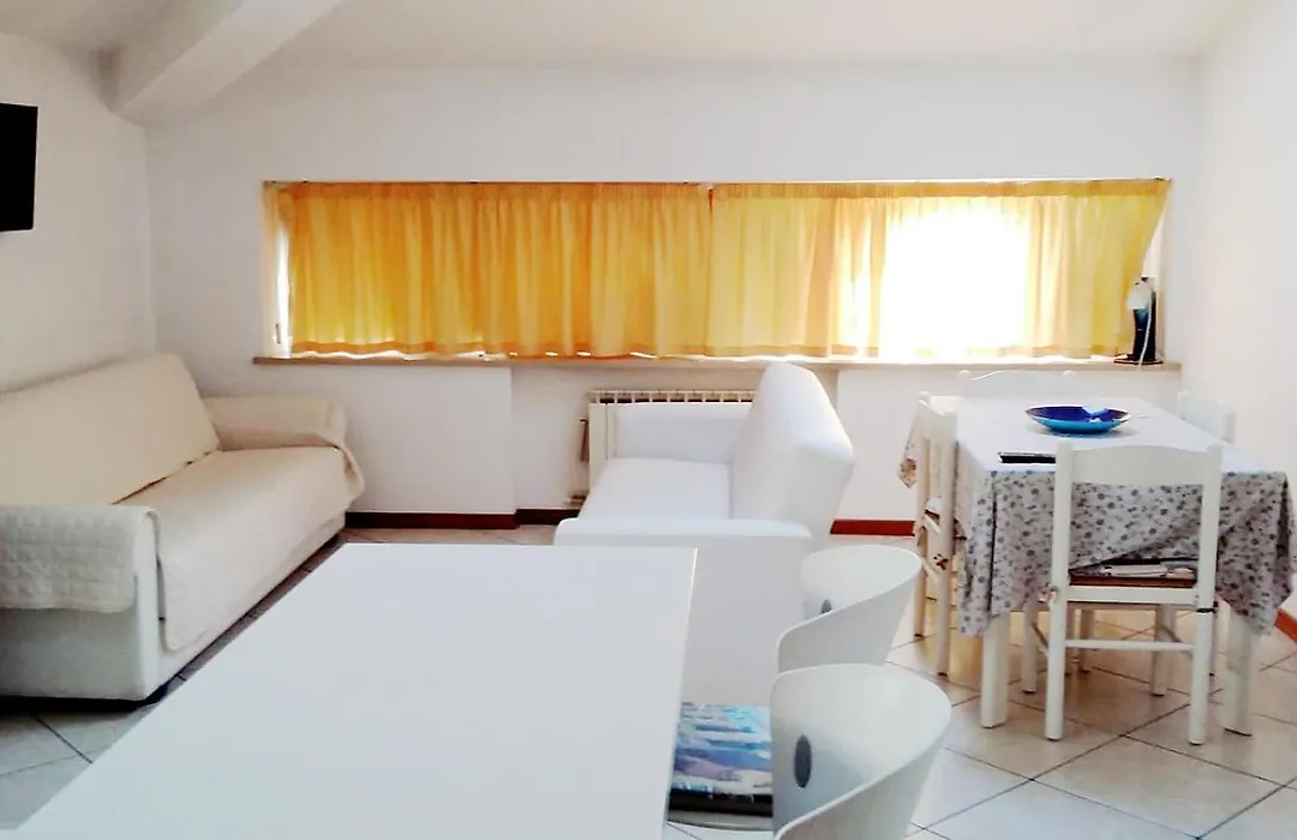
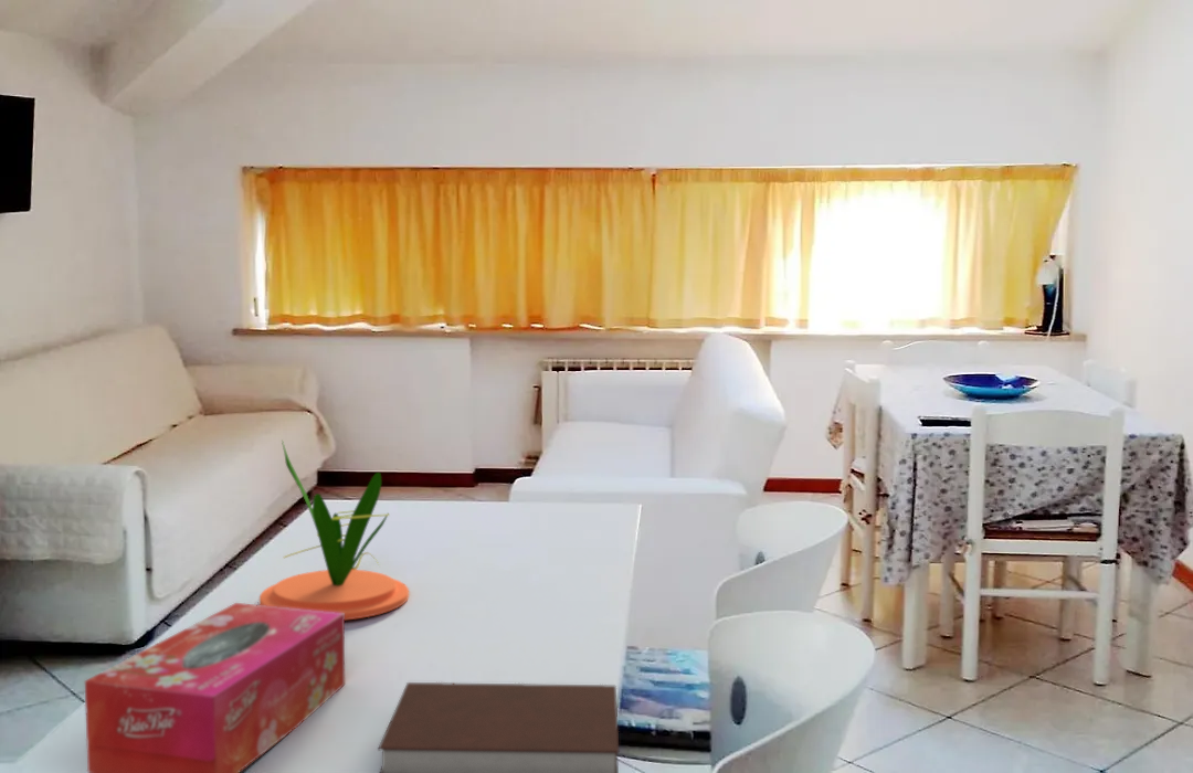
+ notebook (505, 727)
+ tissue box (226, 686)
+ plant (337, 519)
